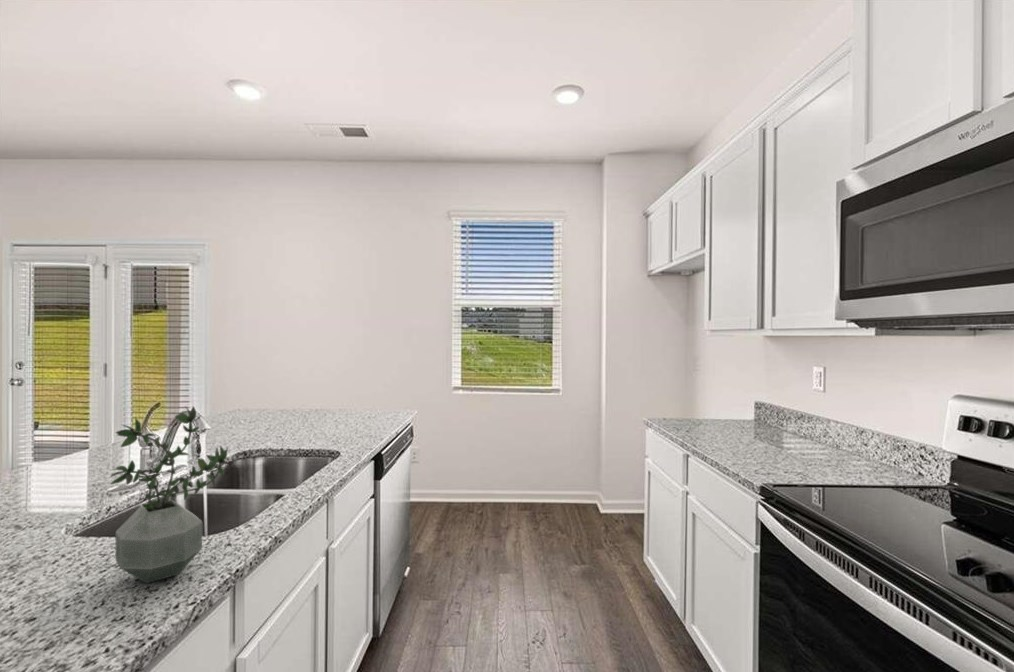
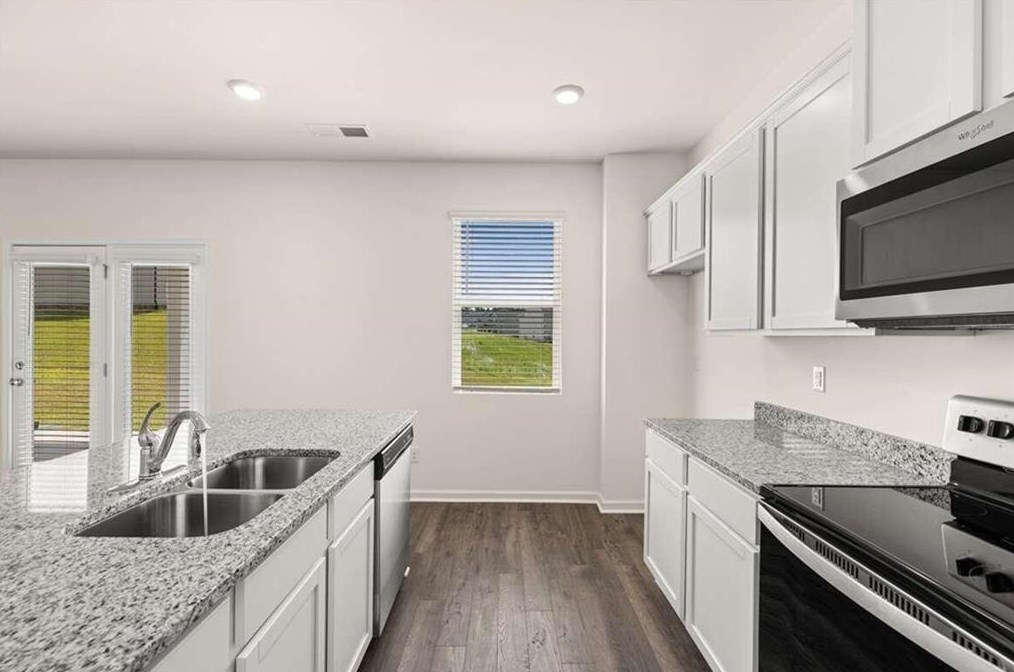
- potted plant (174, 489)
